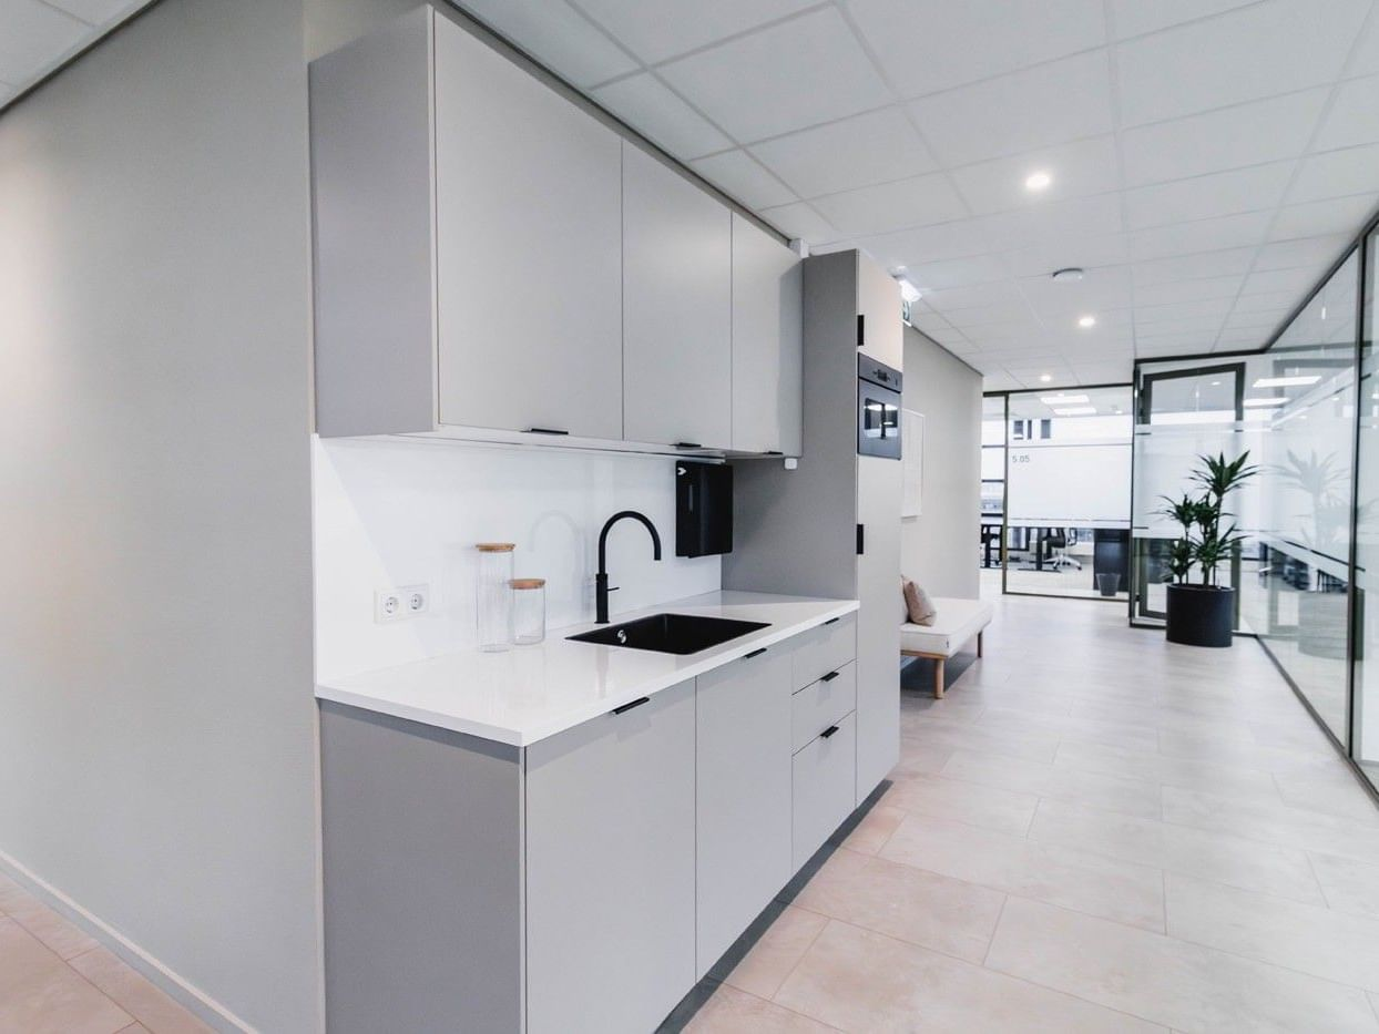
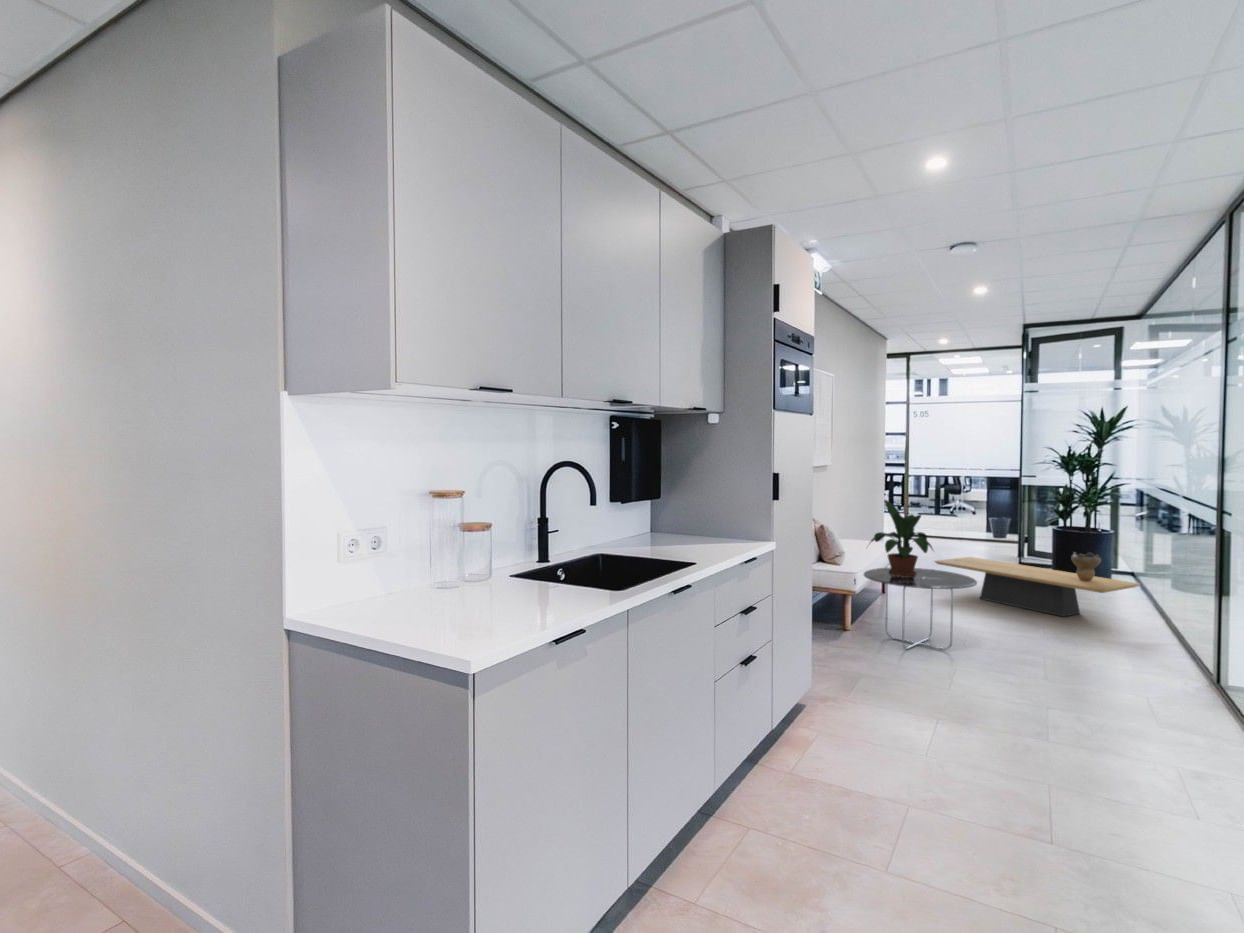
+ coffee table (1027, 588)
+ decorative bowl (1085, 566)
+ potted plant (903, 536)
+ side table (931, 610)
